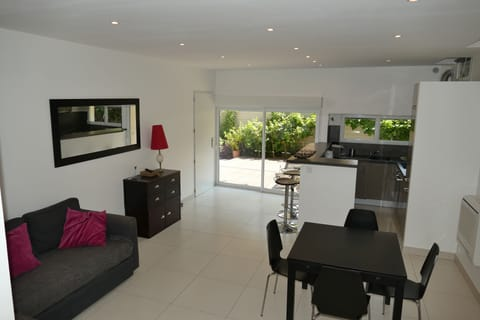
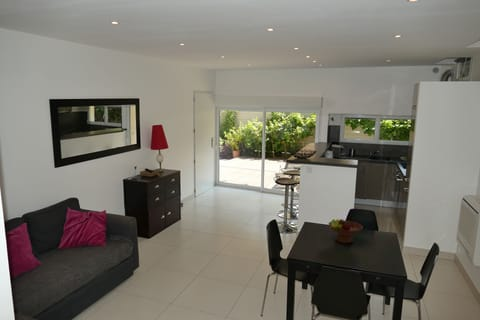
+ fruit bowl (345, 229)
